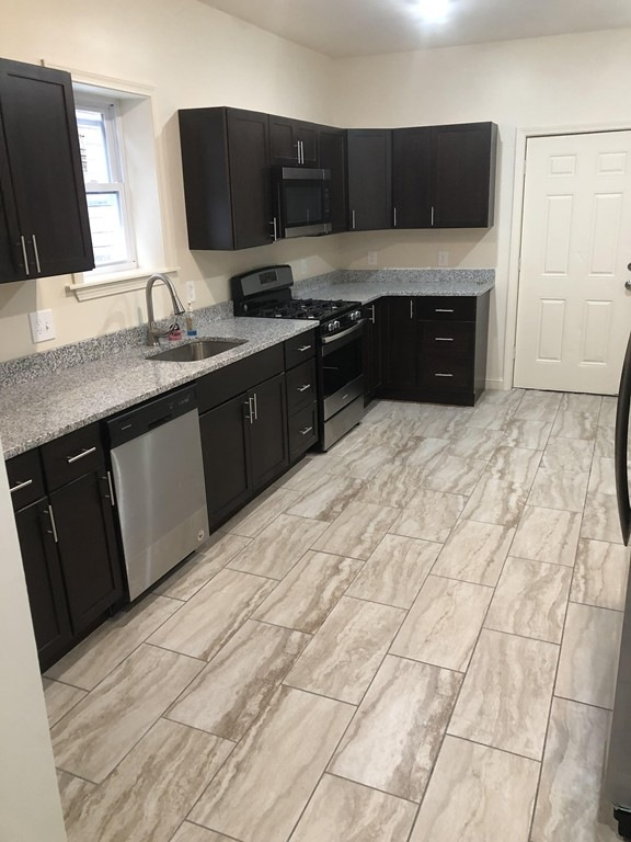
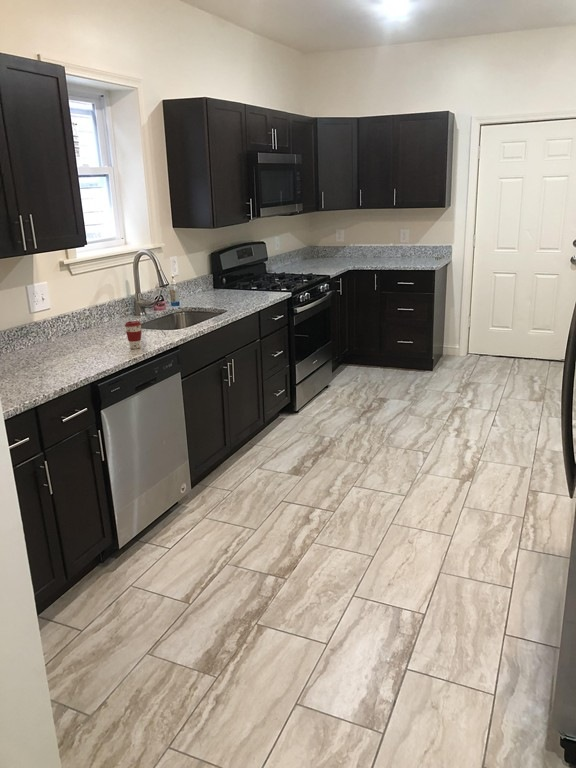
+ coffee cup (134, 334)
